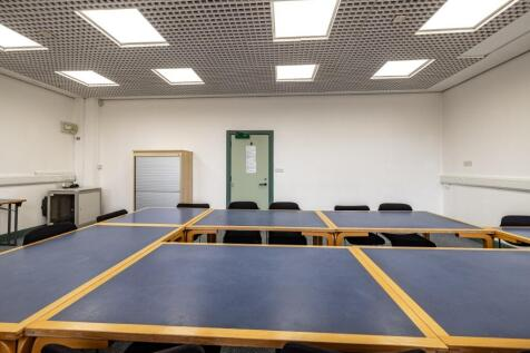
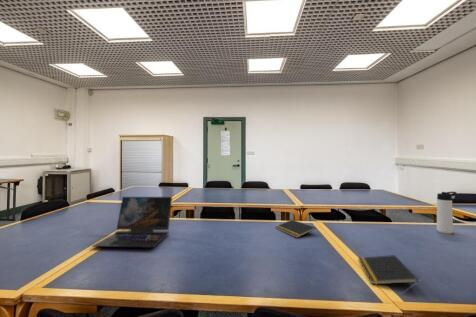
+ notepad (294, 227)
+ laptop (136, 219)
+ thermos bottle (447, 212)
+ notepad (384, 268)
